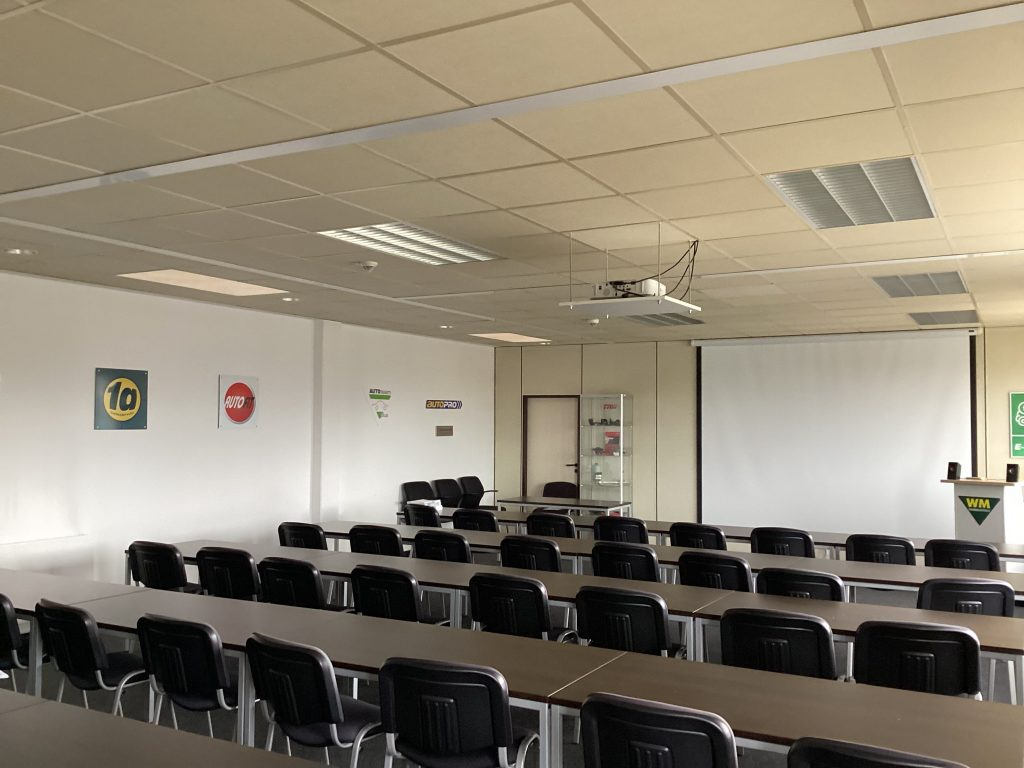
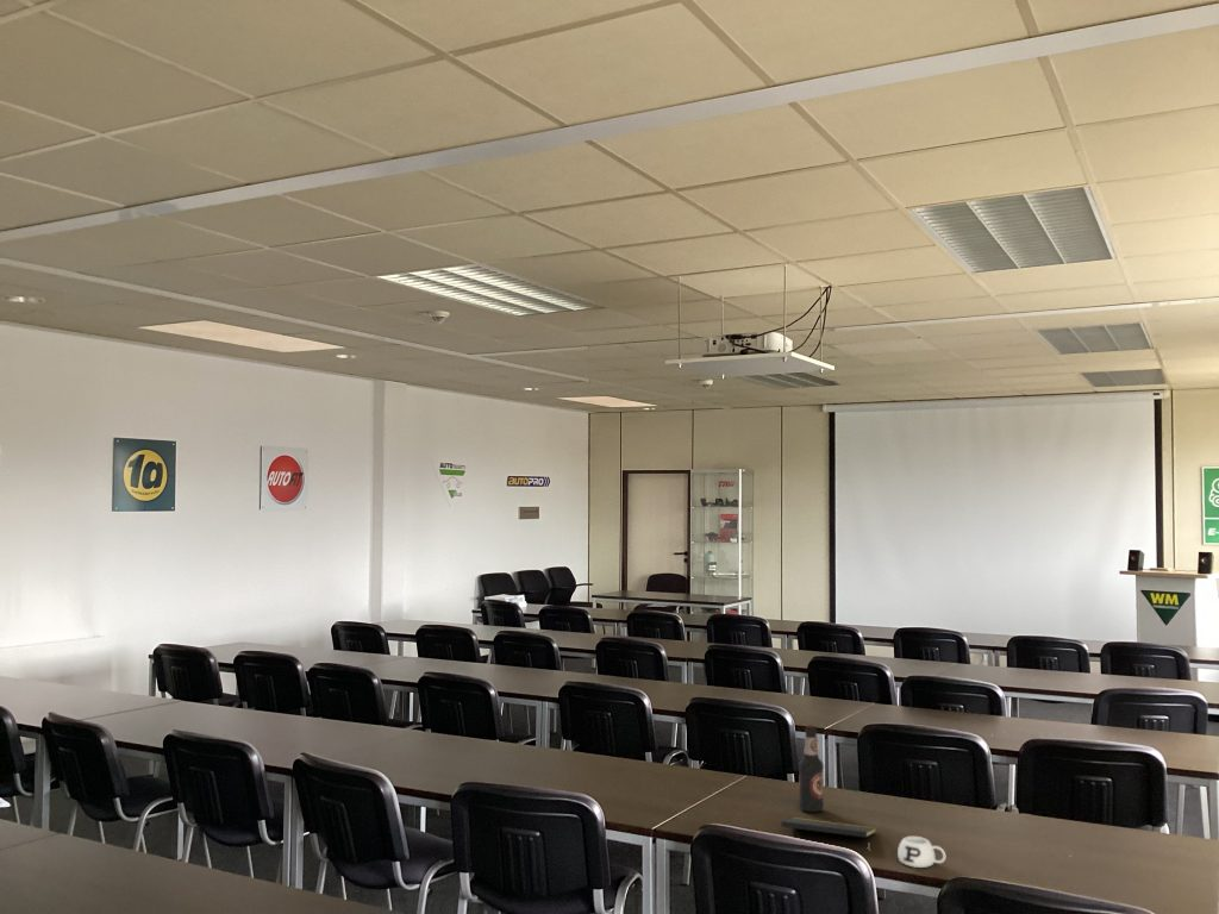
+ bottle (811, 768)
+ notepad (829, 827)
+ mug (921, 852)
